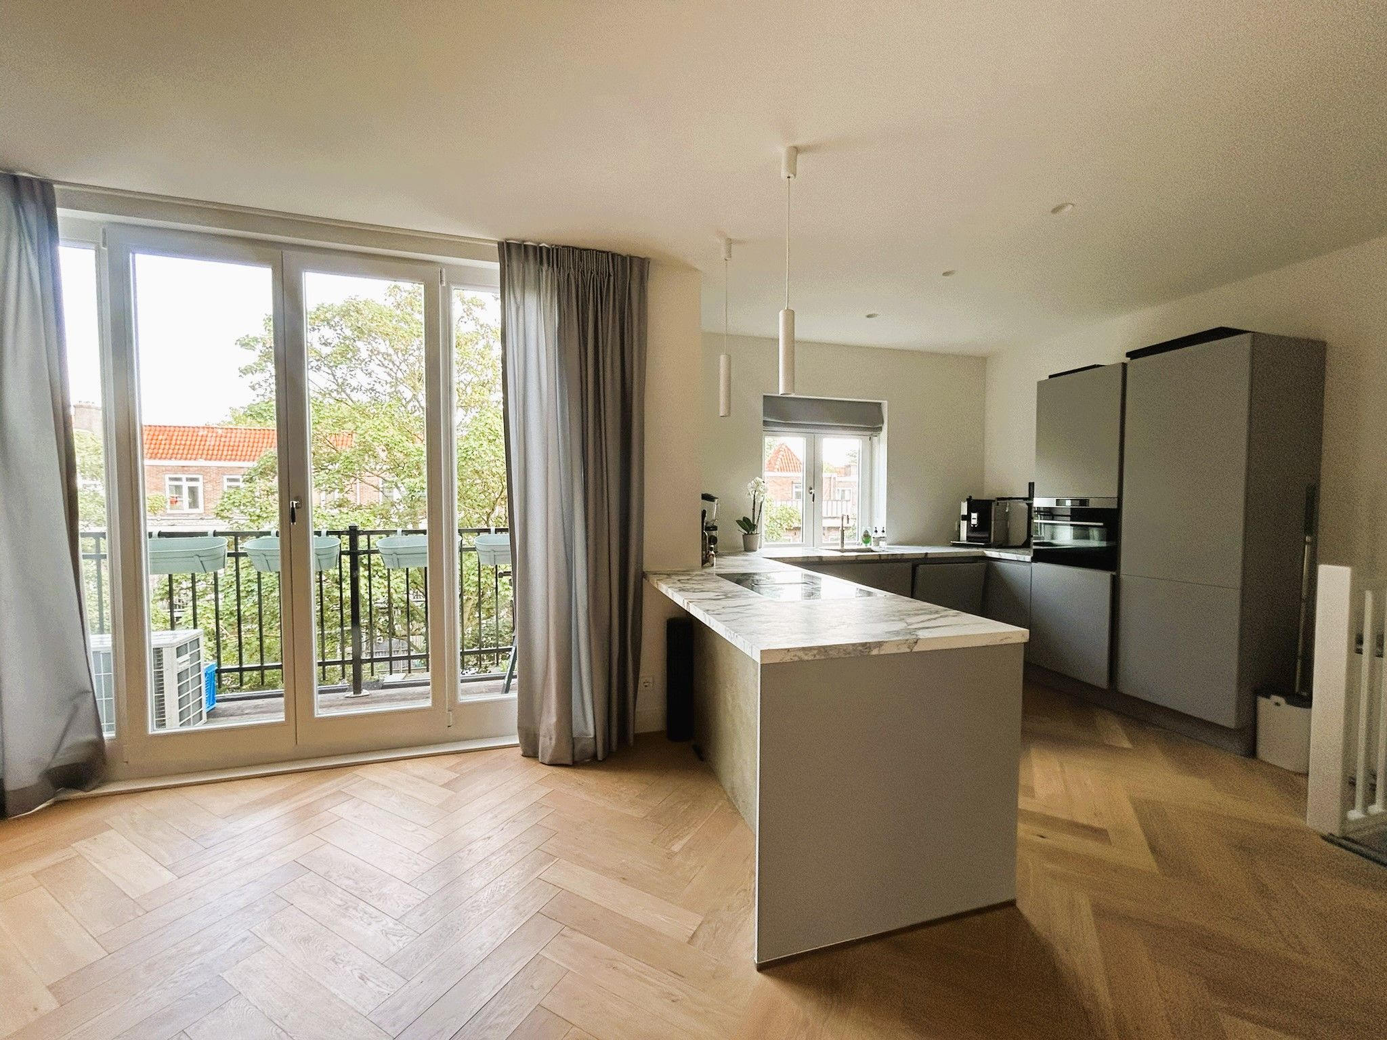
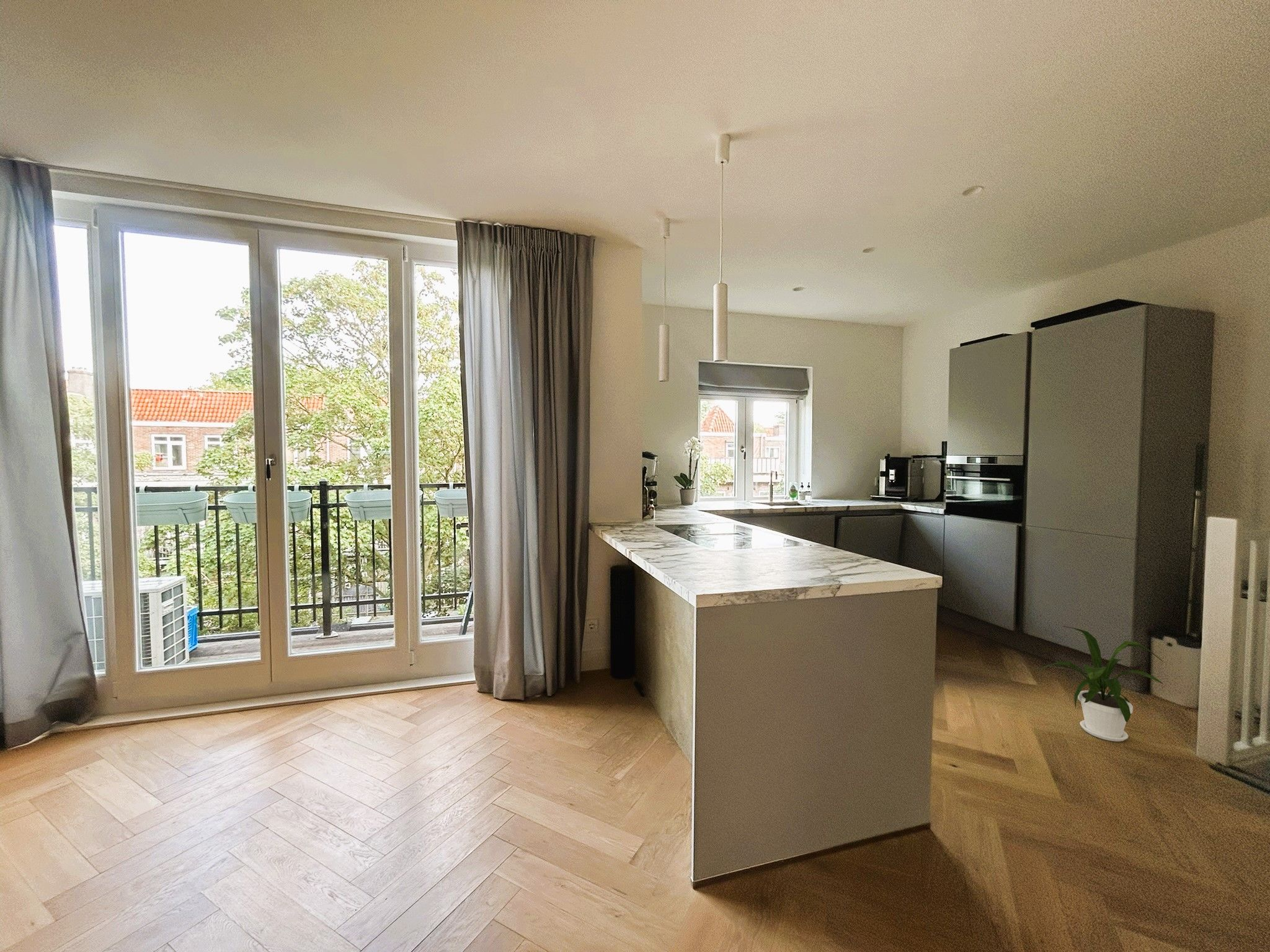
+ house plant (1103, 682)
